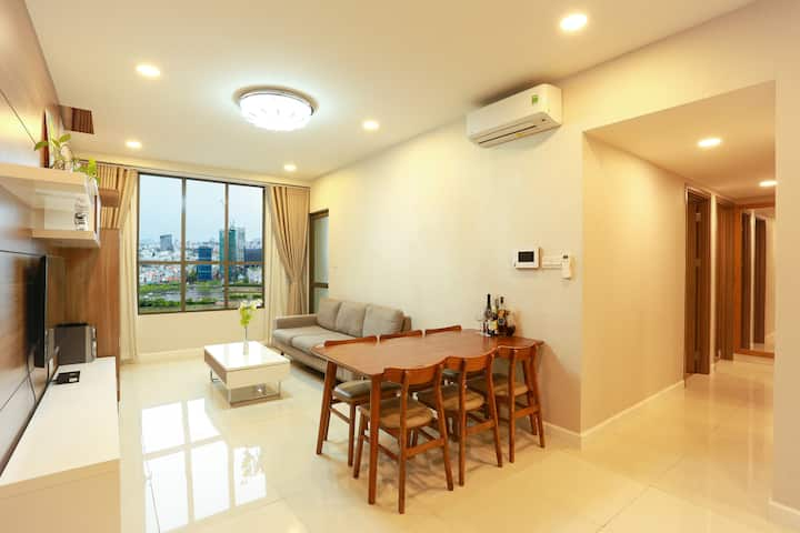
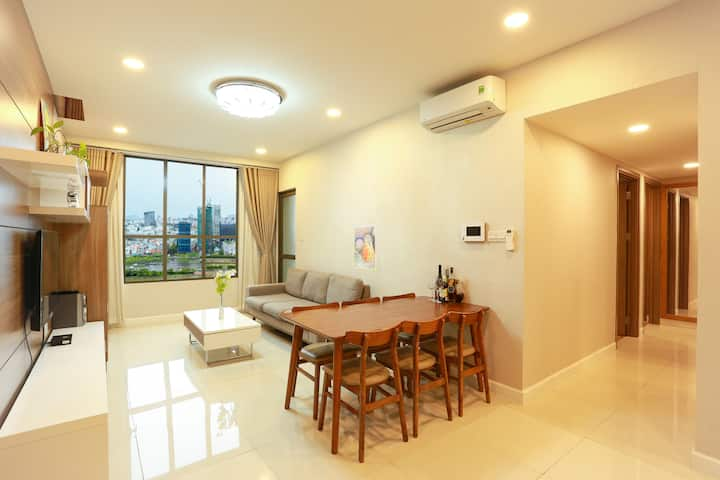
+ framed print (365, 247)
